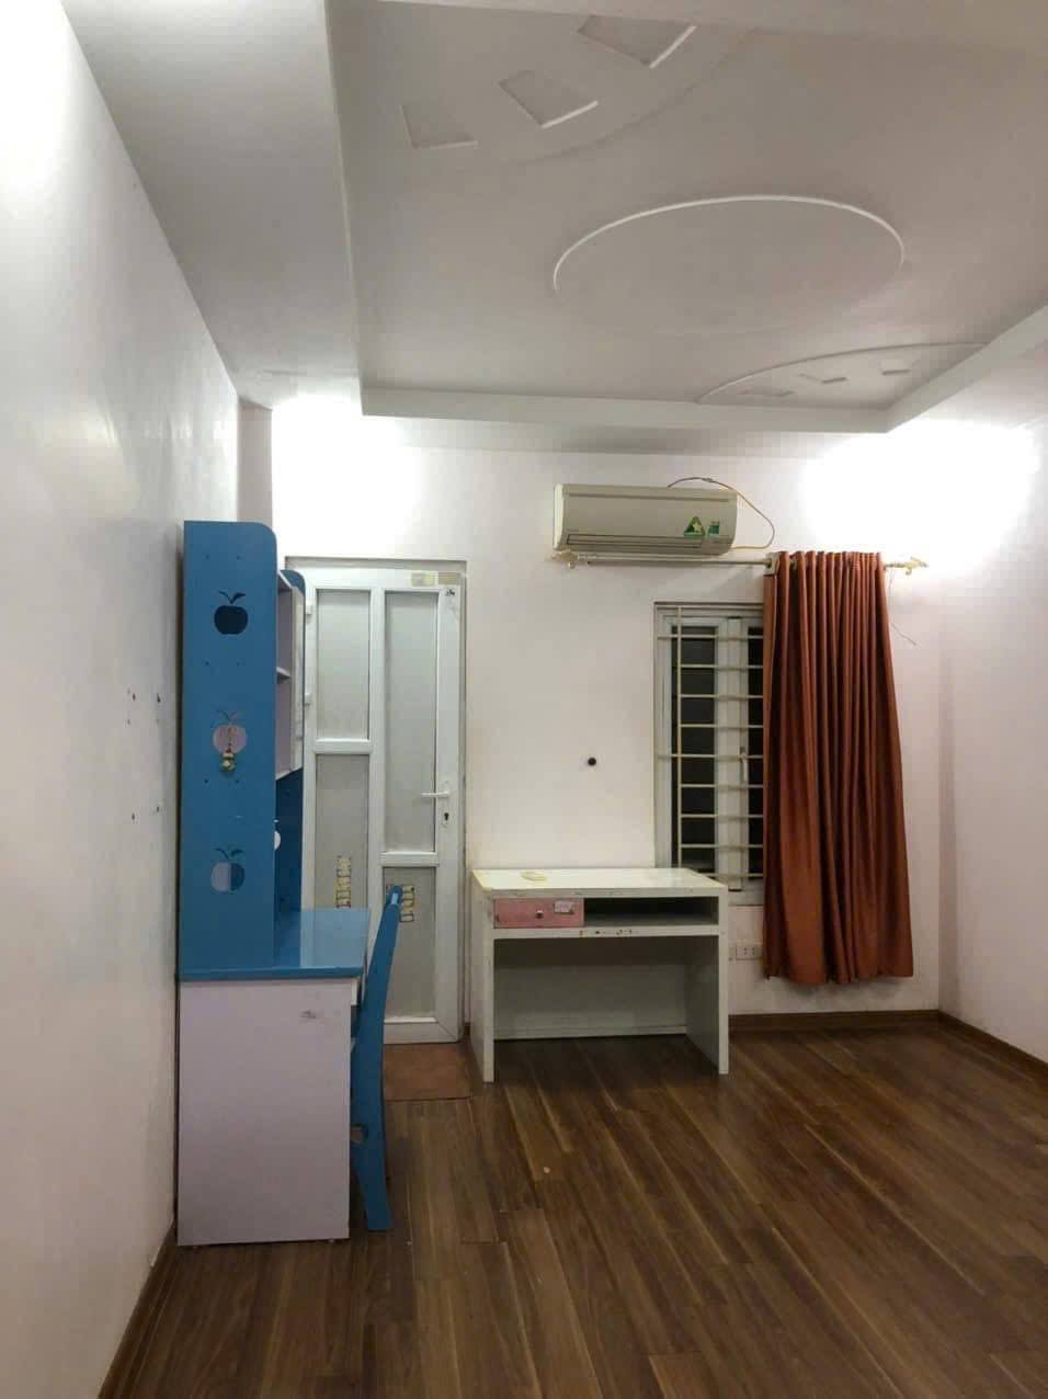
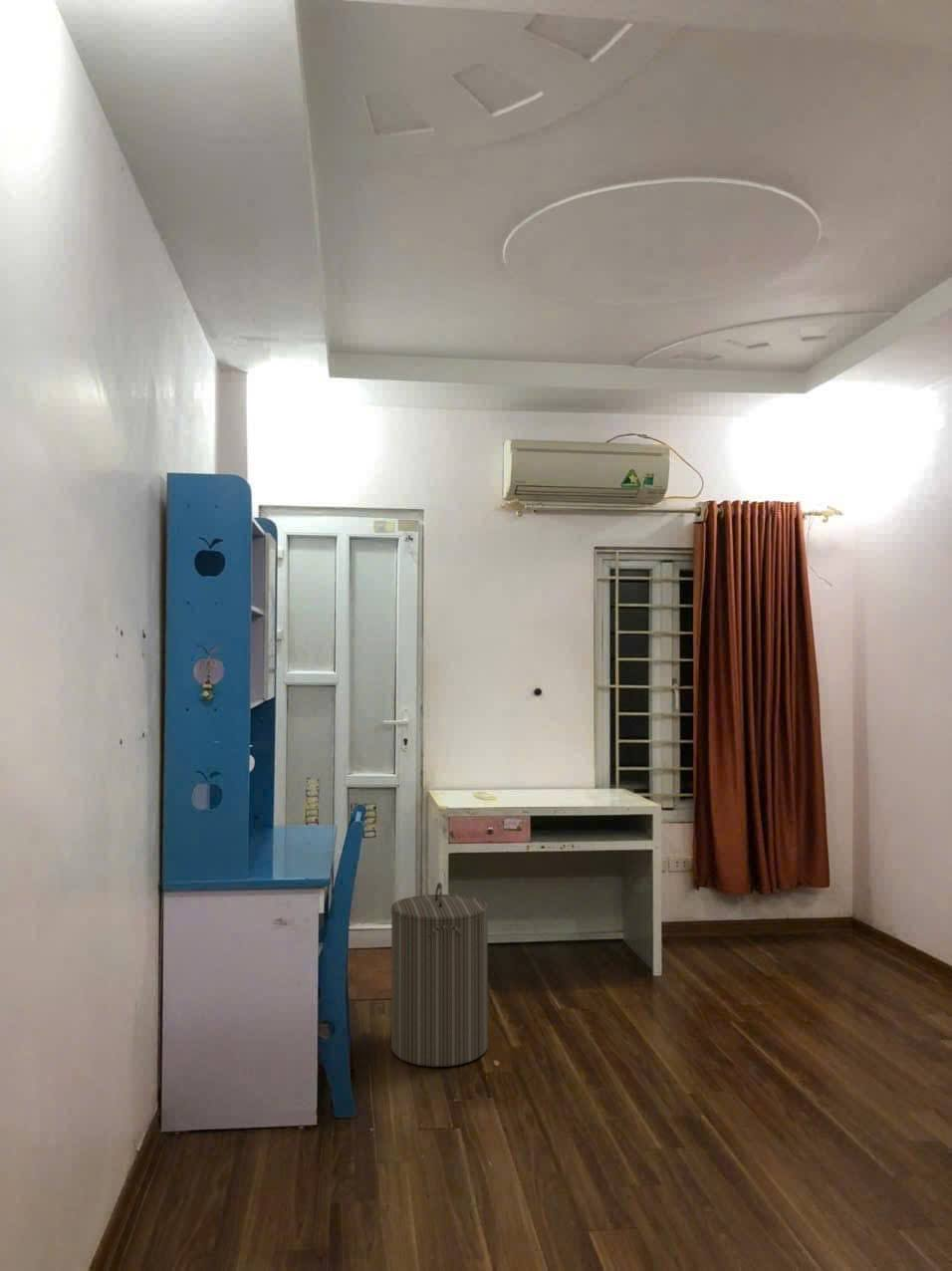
+ laundry hamper (439, 964)
